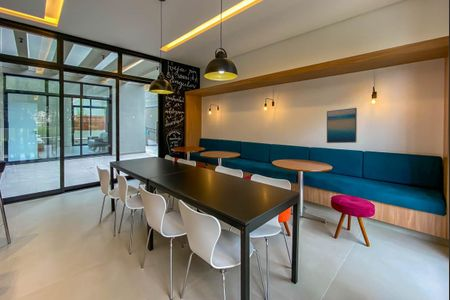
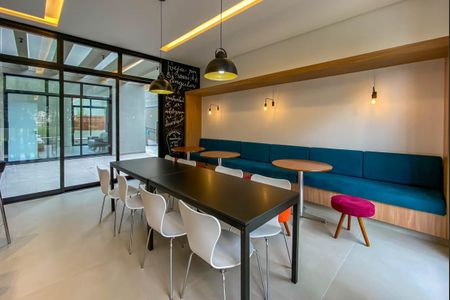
- wall art (341, 126)
